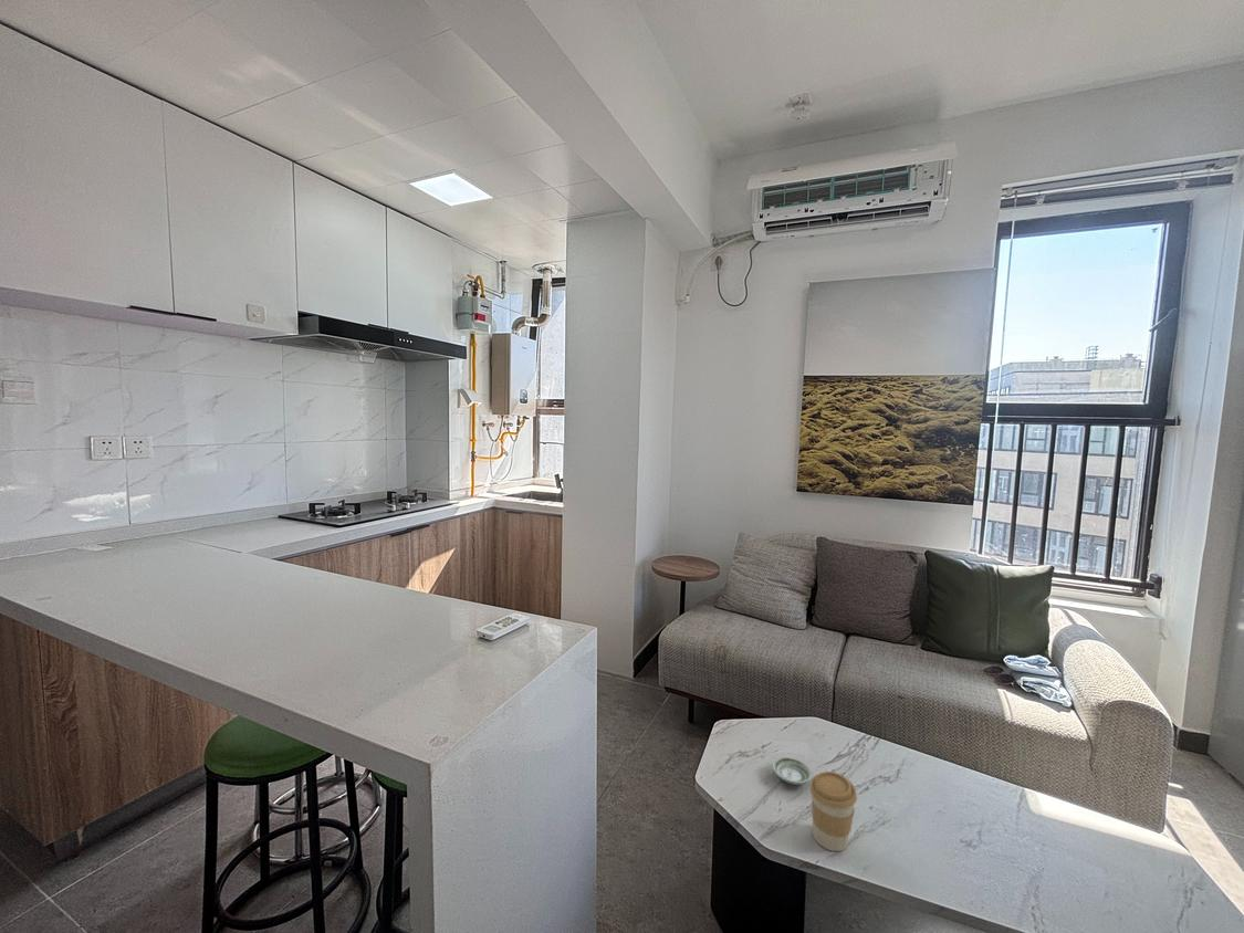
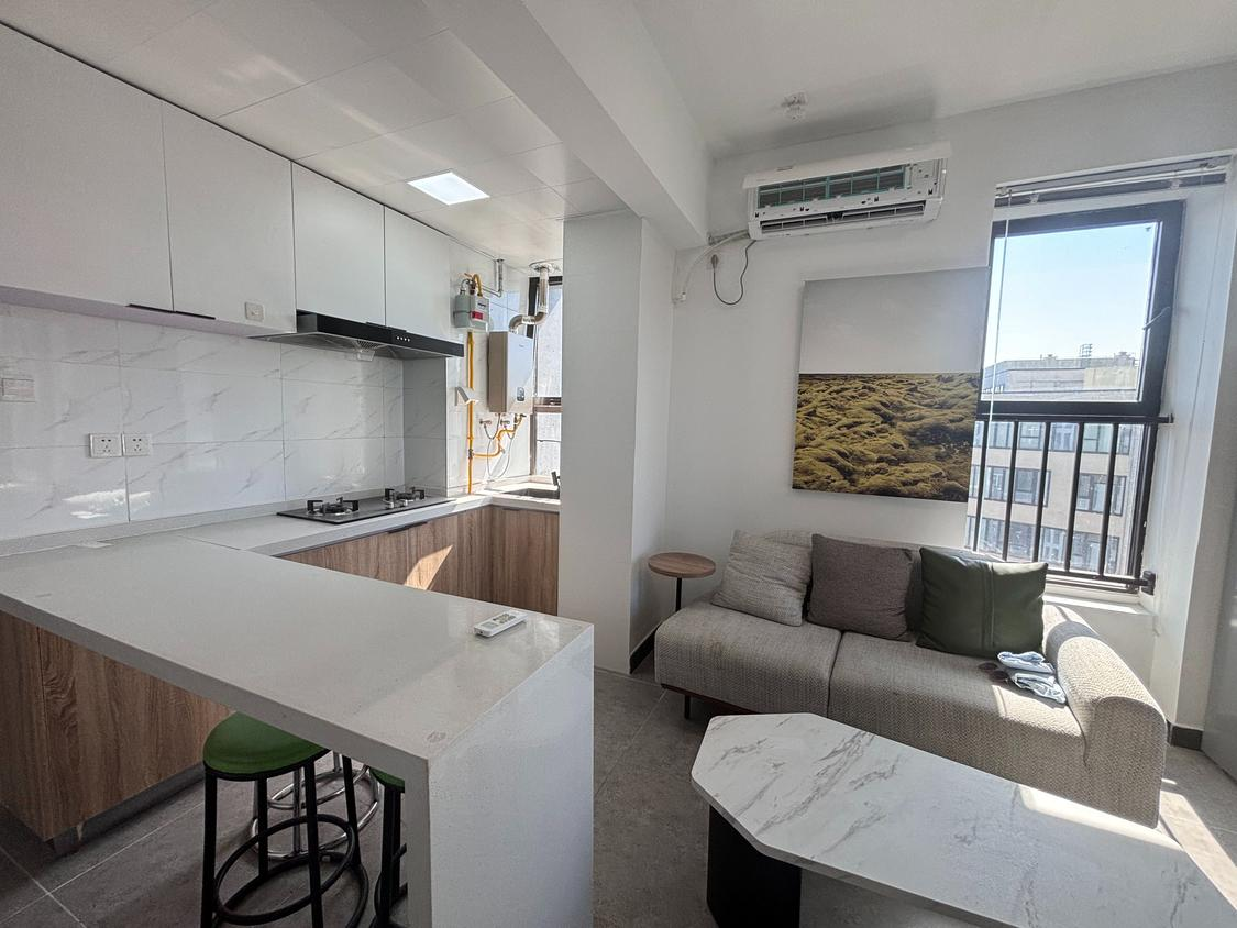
- saucer (791, 773)
- coffee cup (832, 809)
